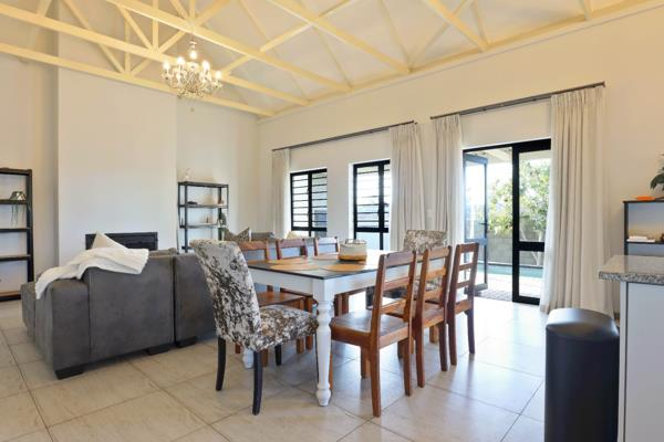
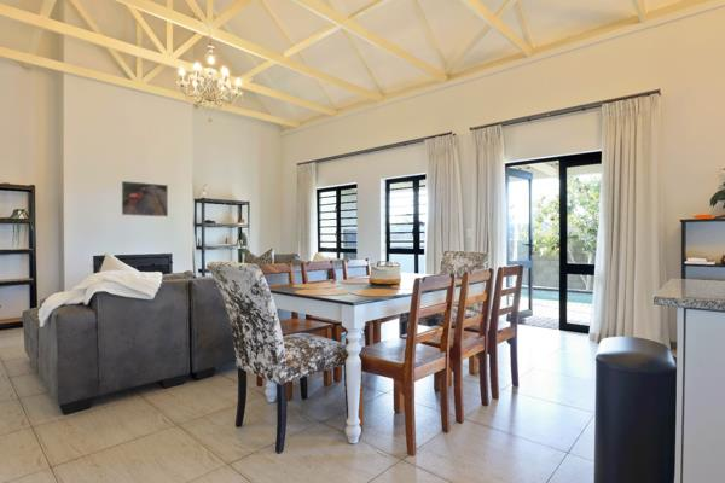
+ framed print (145, 199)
